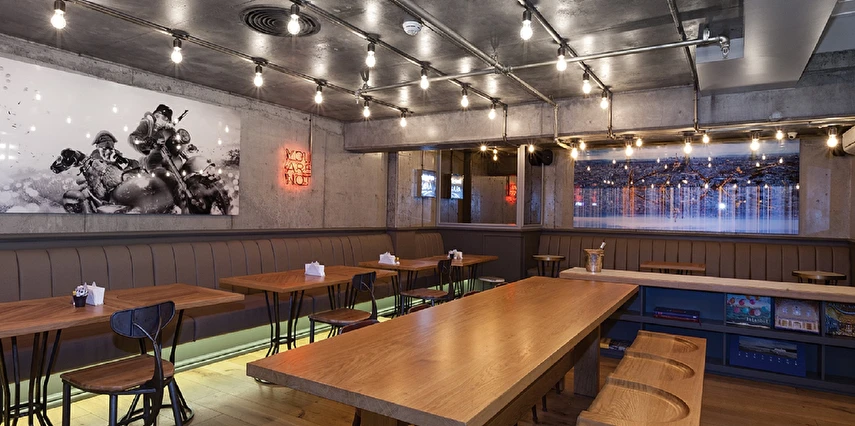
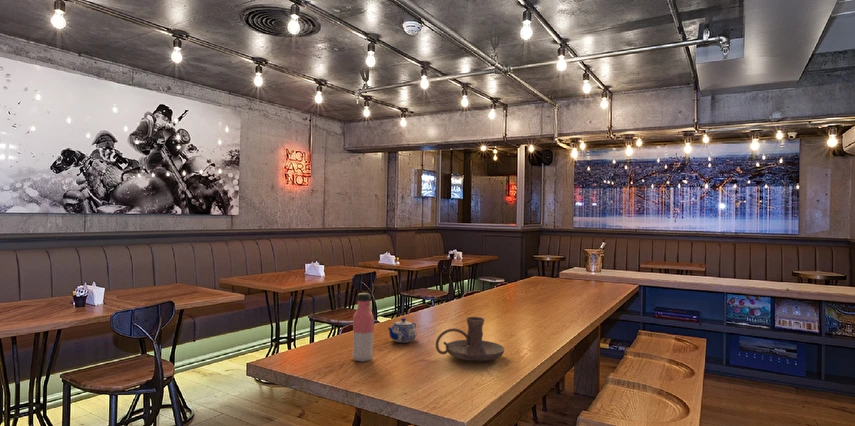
+ water bottle (363, 326)
+ candle holder (468, 338)
+ teapot (401, 329)
